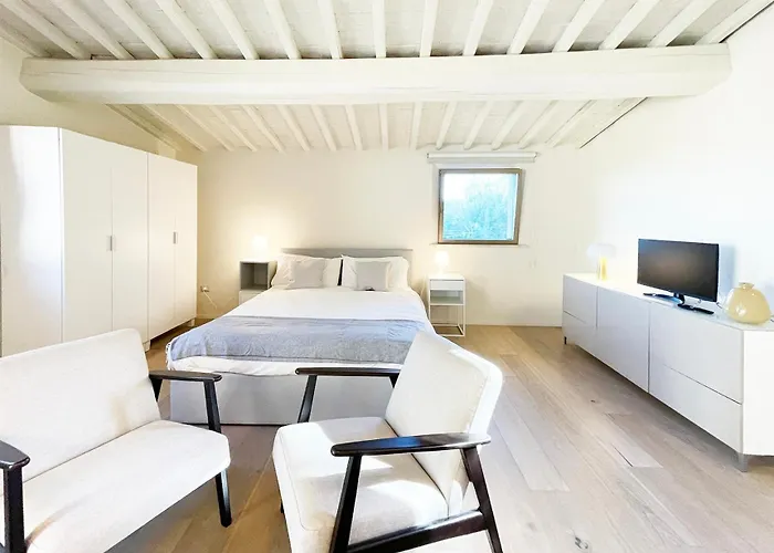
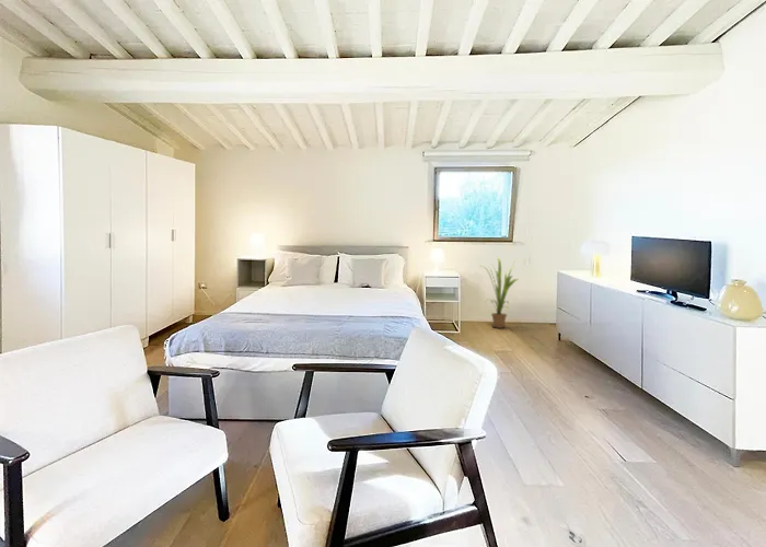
+ house plant (497, 291)
